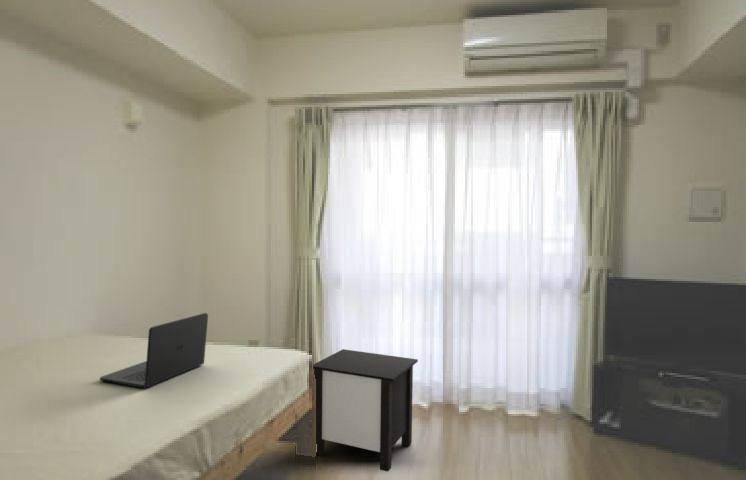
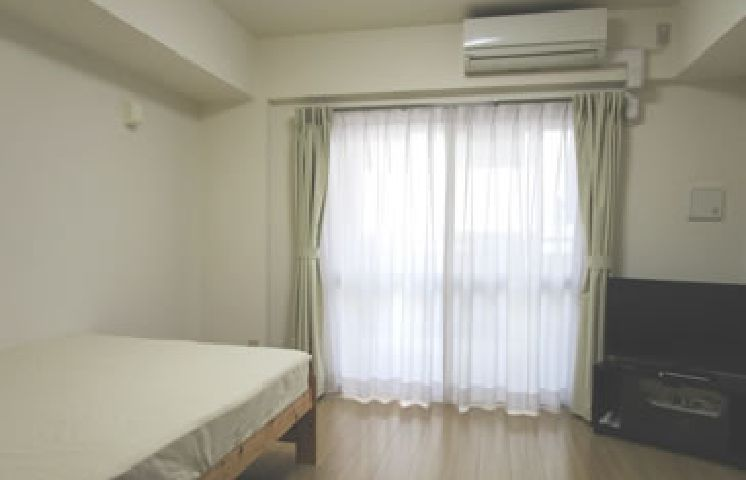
- laptop (156, 345)
- nightstand (365, 405)
